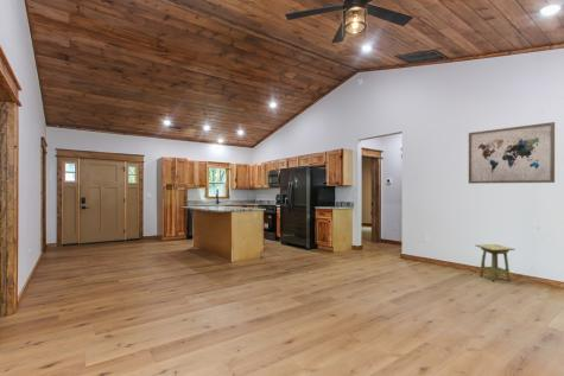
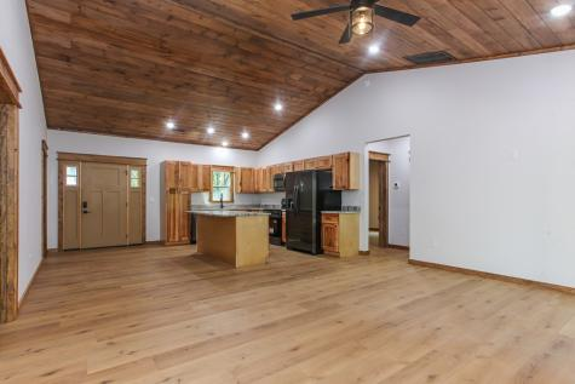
- wall art (507, 155)
- side table (494, 262)
